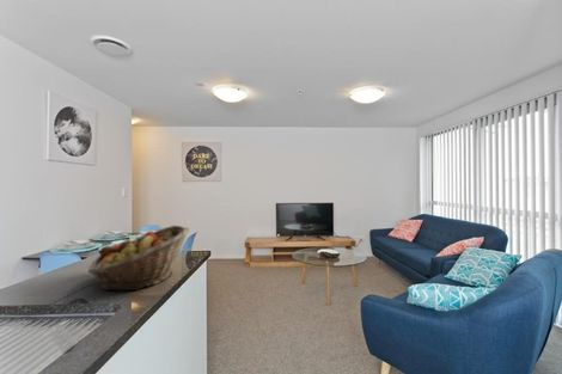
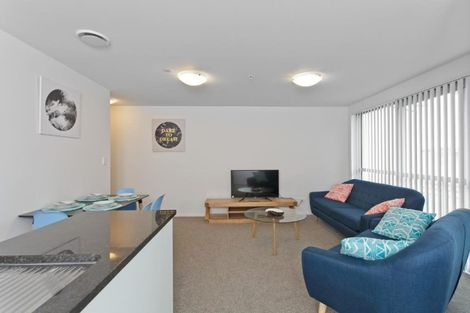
- fruit basket (142, 253)
